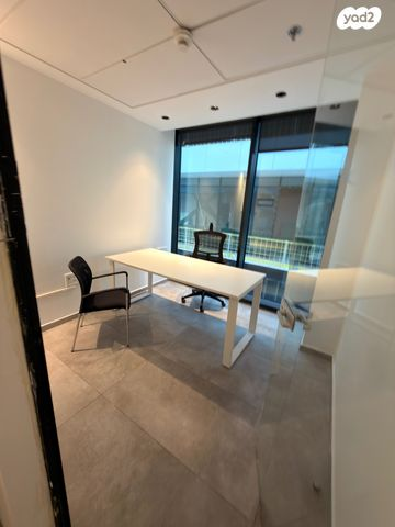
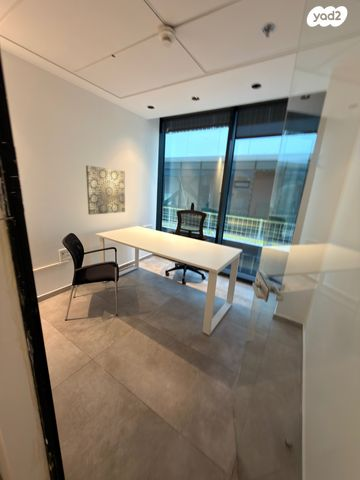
+ wall art (107, 191)
